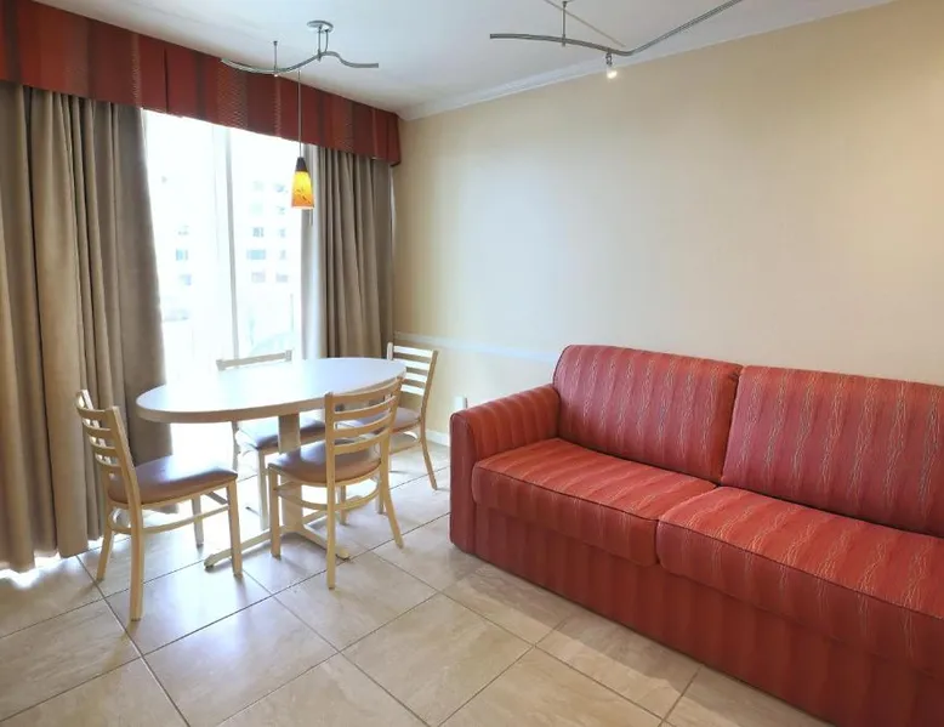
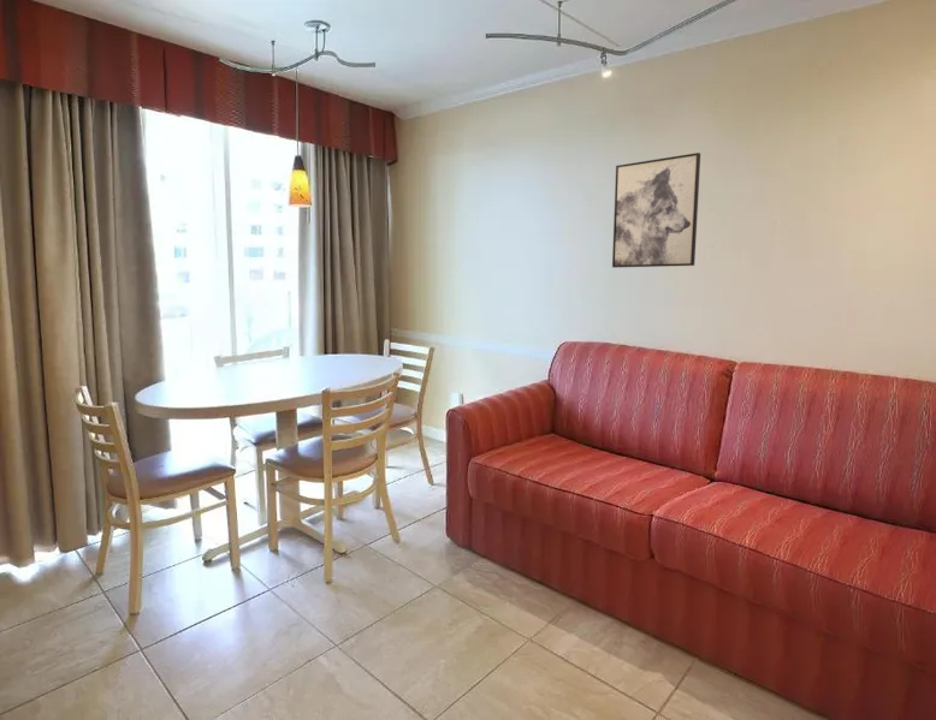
+ wall art (653, 213)
